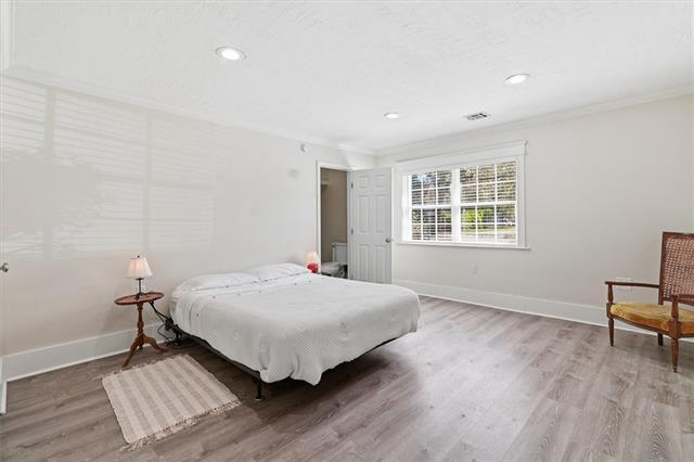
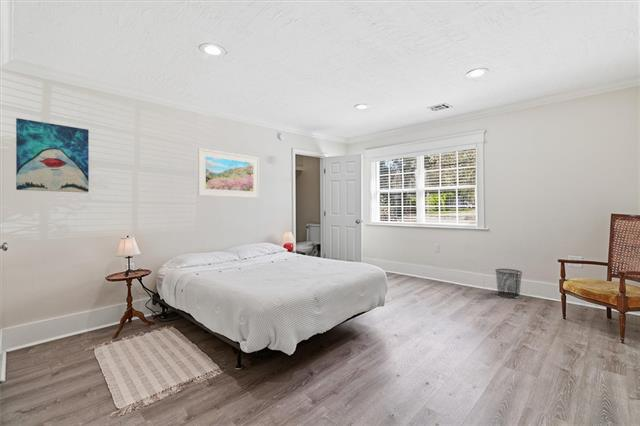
+ waste bin (508, 283)
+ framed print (230, 175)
+ wall art (54, 157)
